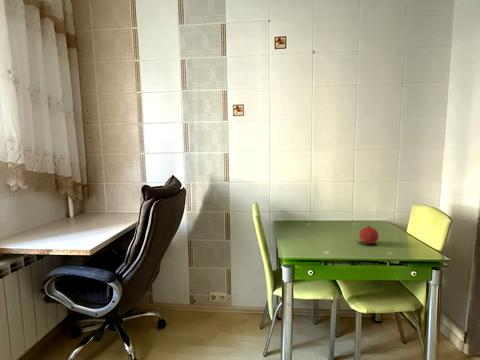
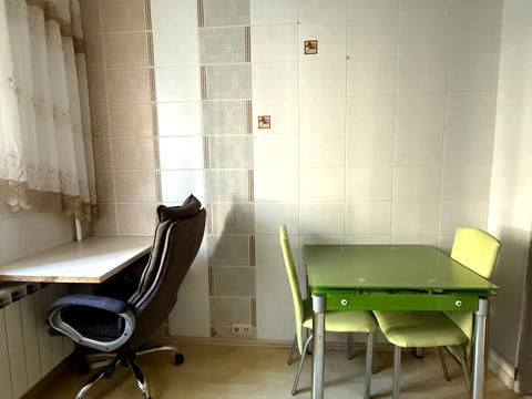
- fruit (368, 234)
